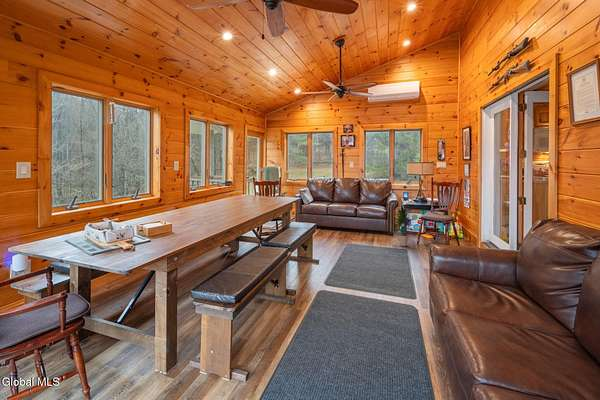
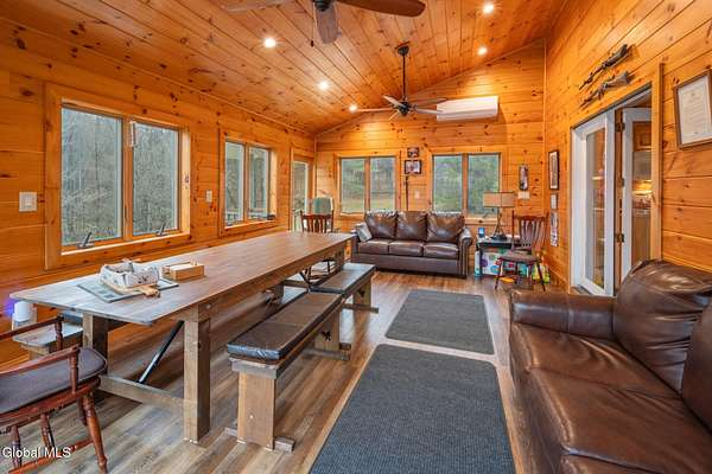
- indoor plant (402, 226)
